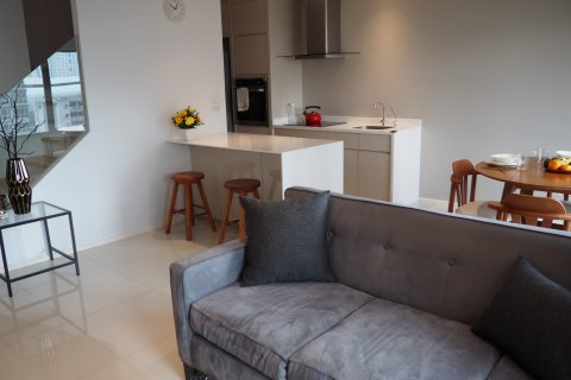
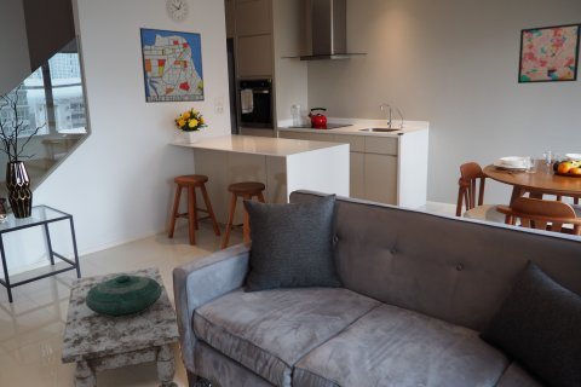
+ wall art (173, 67)
+ decorative bowl (123, 291)
+ wall art (547, 54)
+ coffee table (121, 325)
